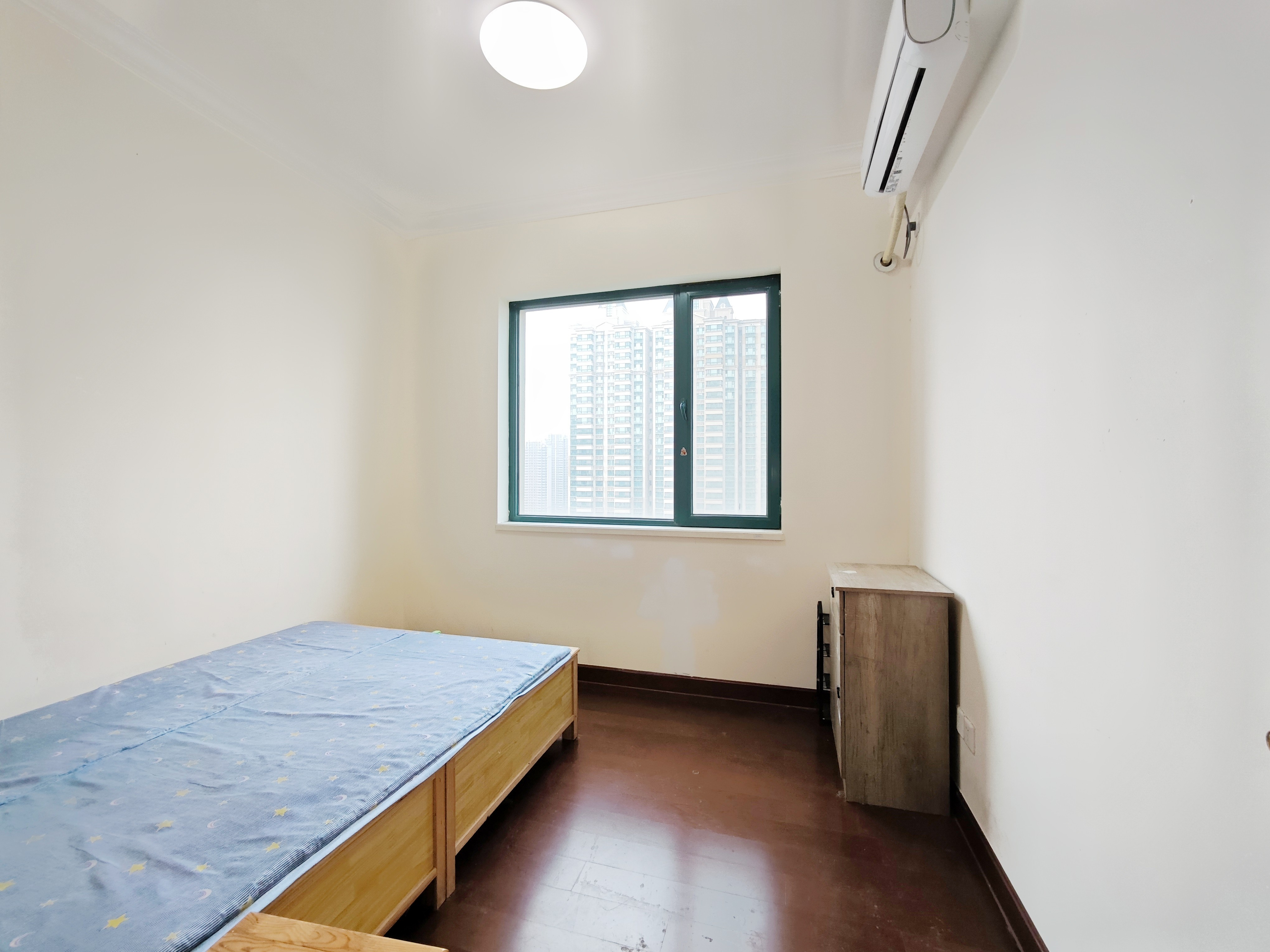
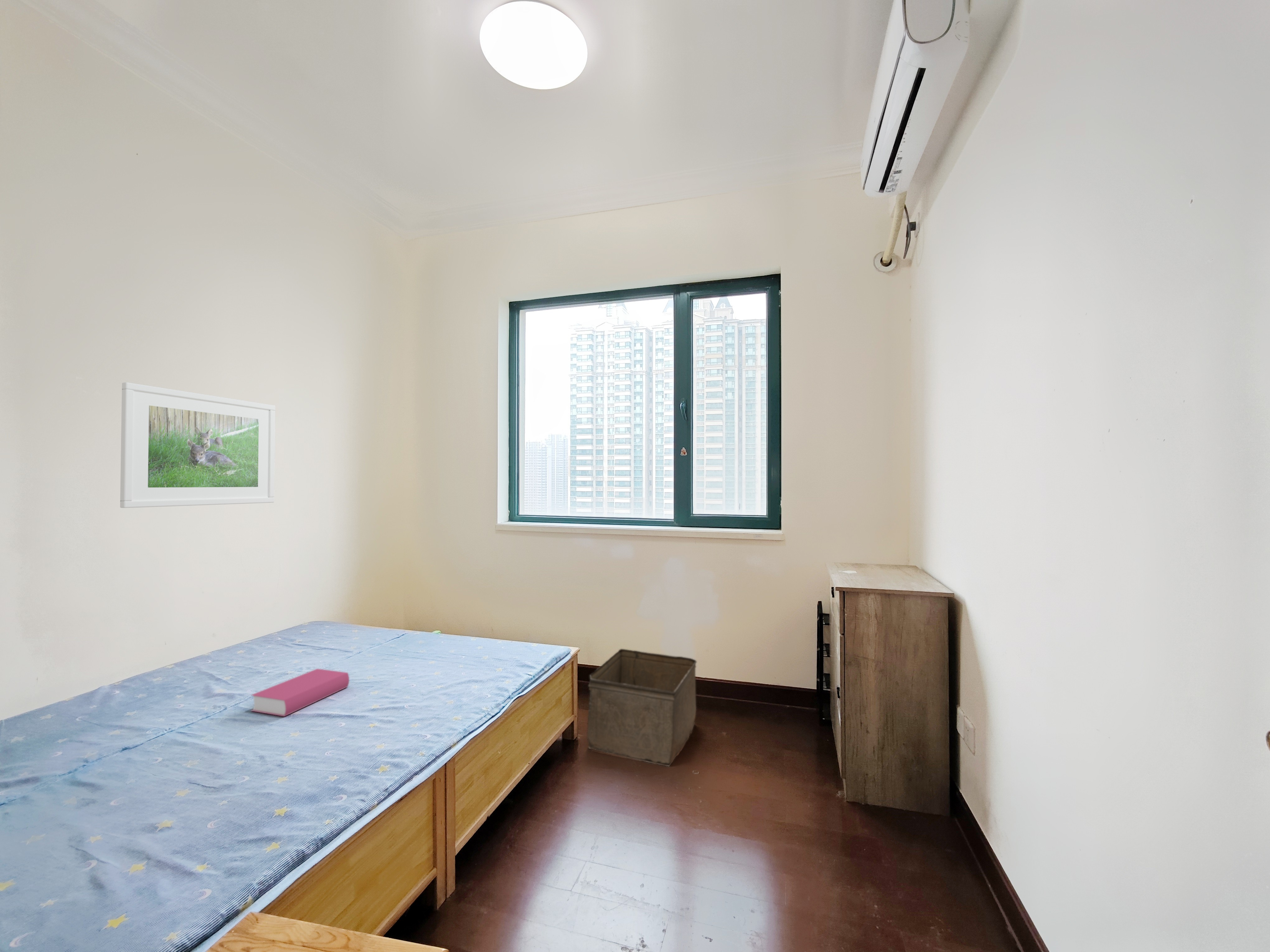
+ book (303, 691)
+ storage bin (643, 701)
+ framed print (208, 450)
